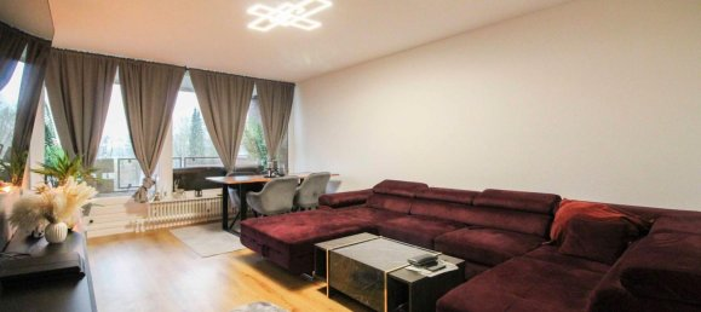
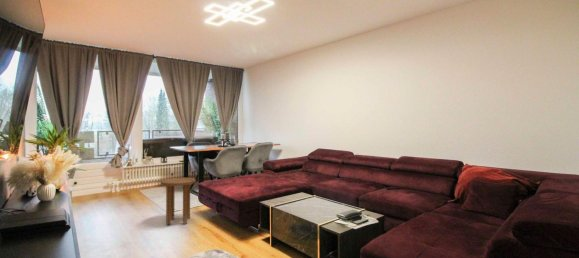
+ side table (183, 200)
